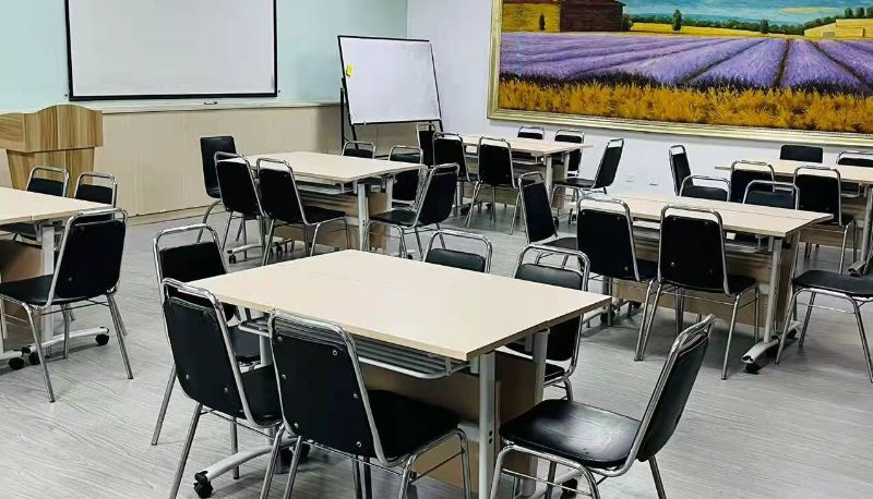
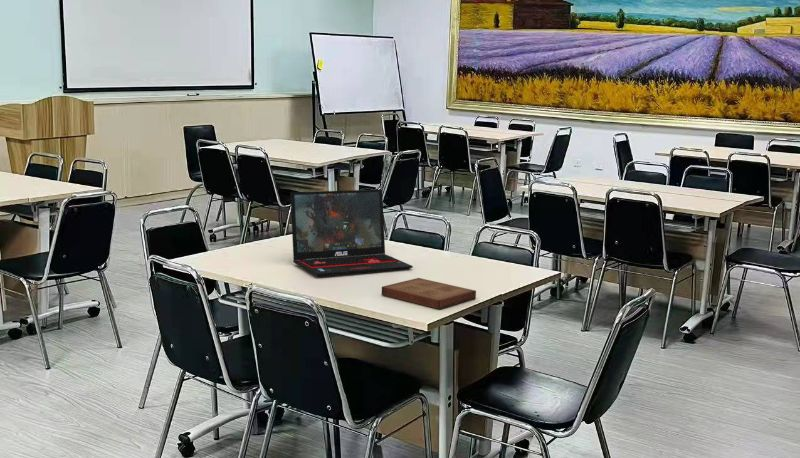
+ laptop (351, 230)
+ book (428, 292)
